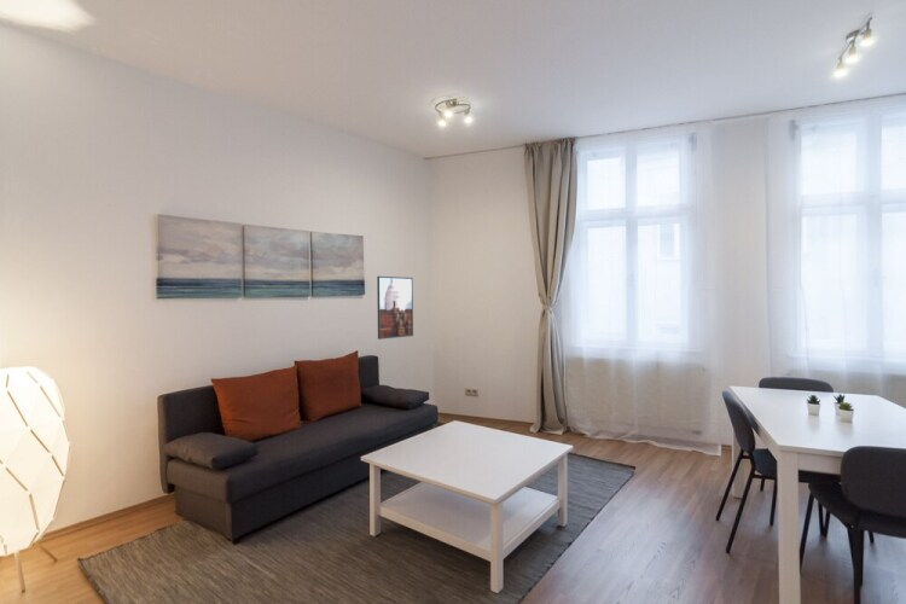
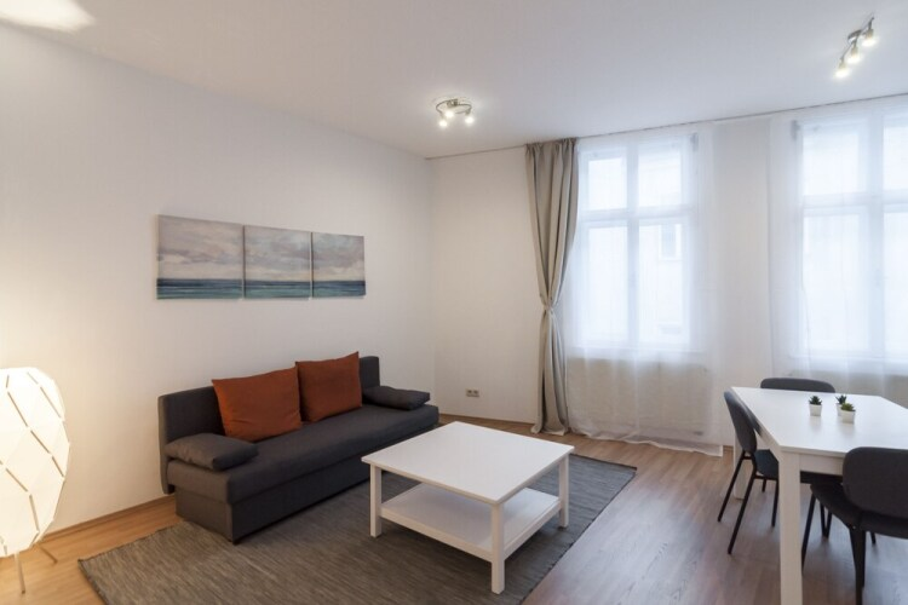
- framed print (395, 307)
